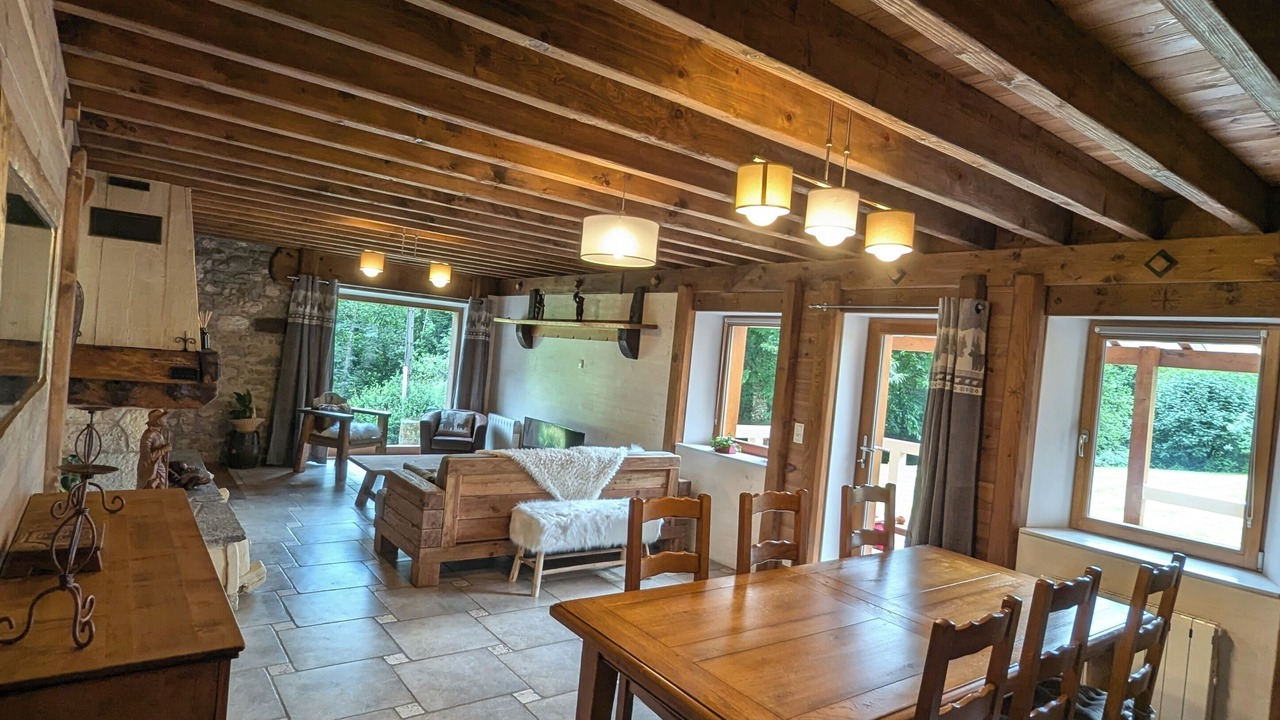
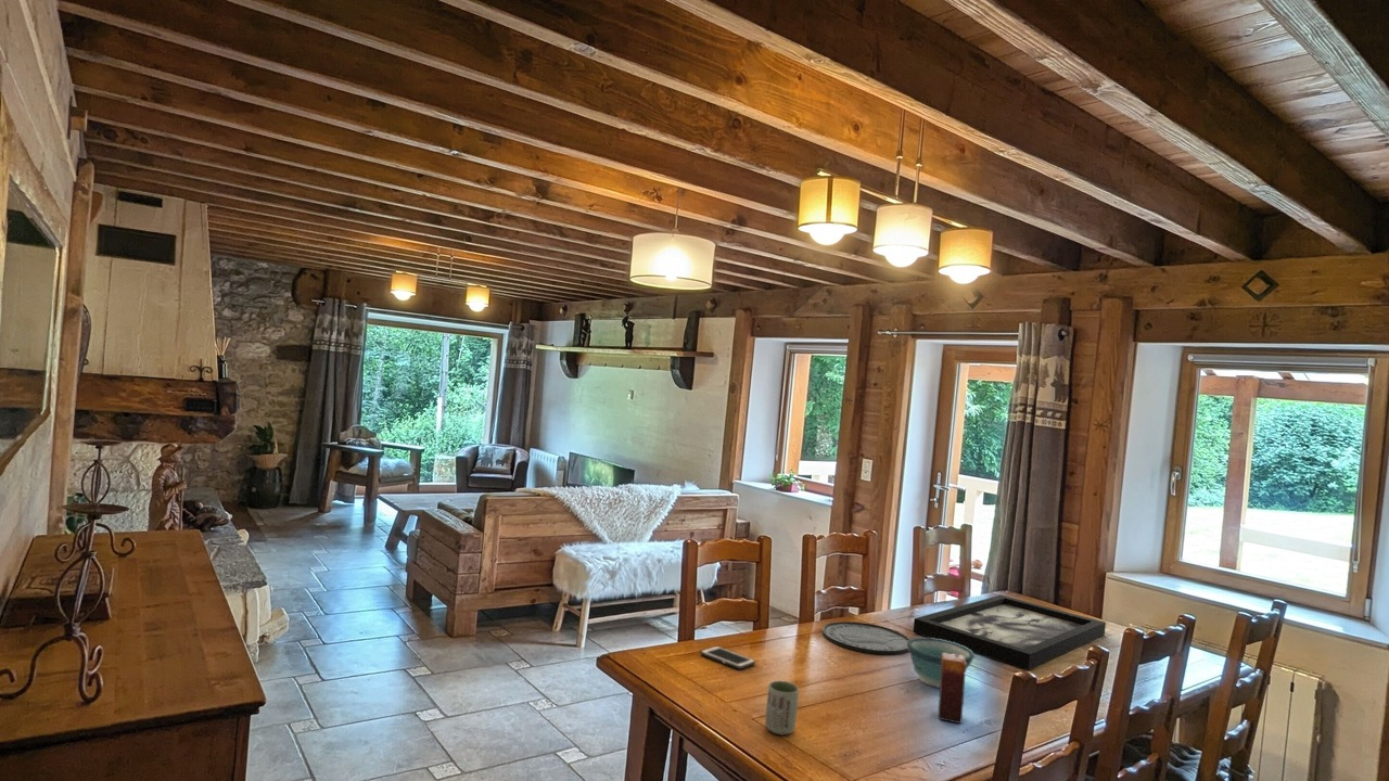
+ cup (781, 707)
+ bowl (939, 664)
+ candle (952, 687)
+ cell phone (727, 657)
+ picture frame (1012, 627)
+ plate (866, 637)
